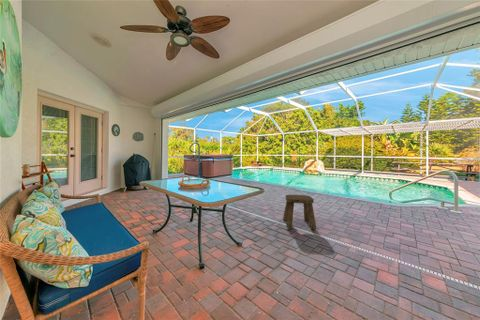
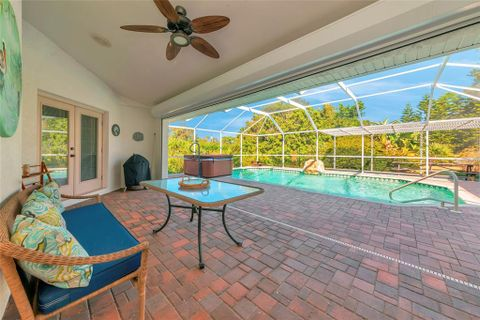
- stool (293, 208)
